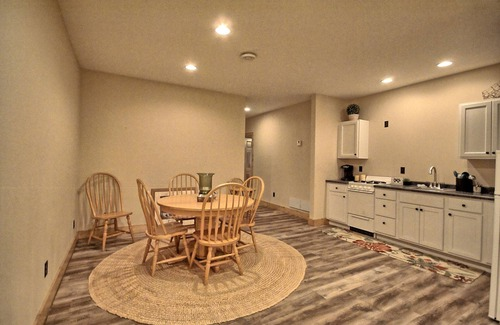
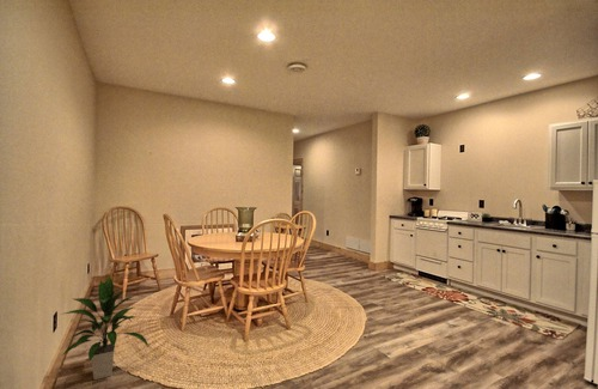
+ indoor plant (106, 327)
